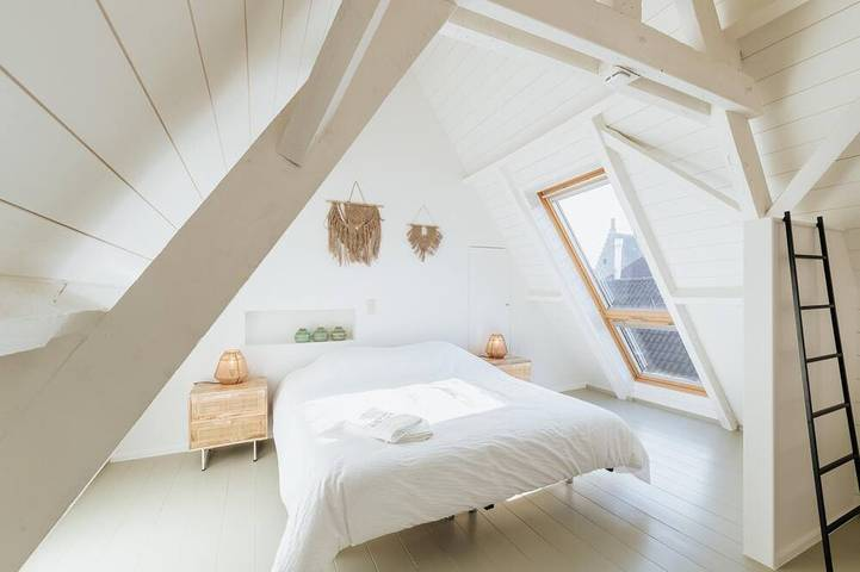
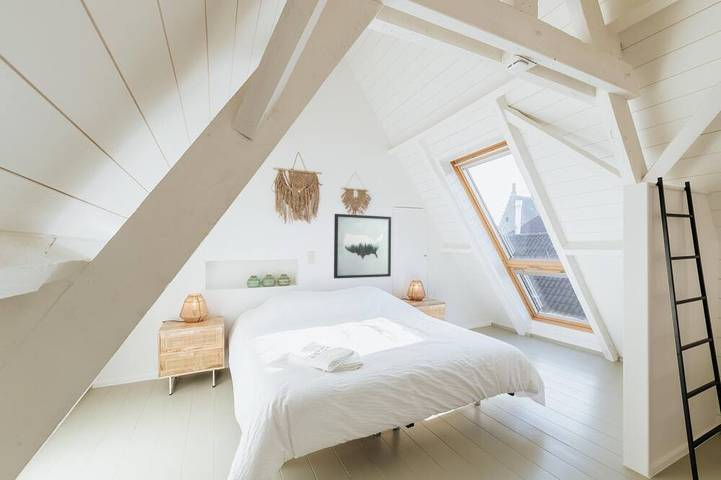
+ wall art (363, 246)
